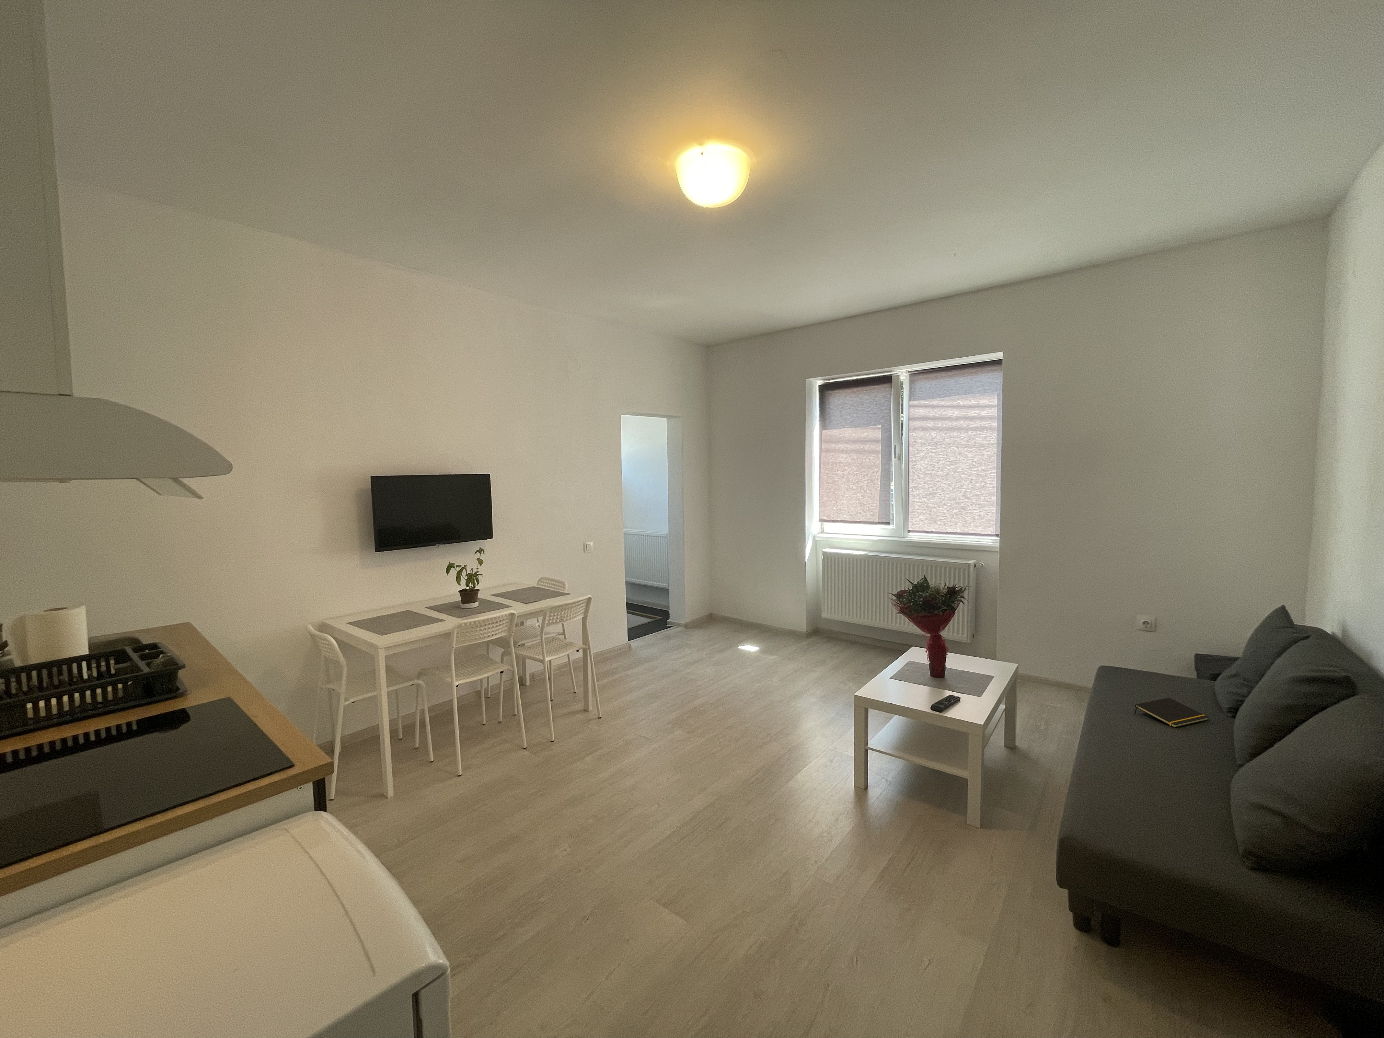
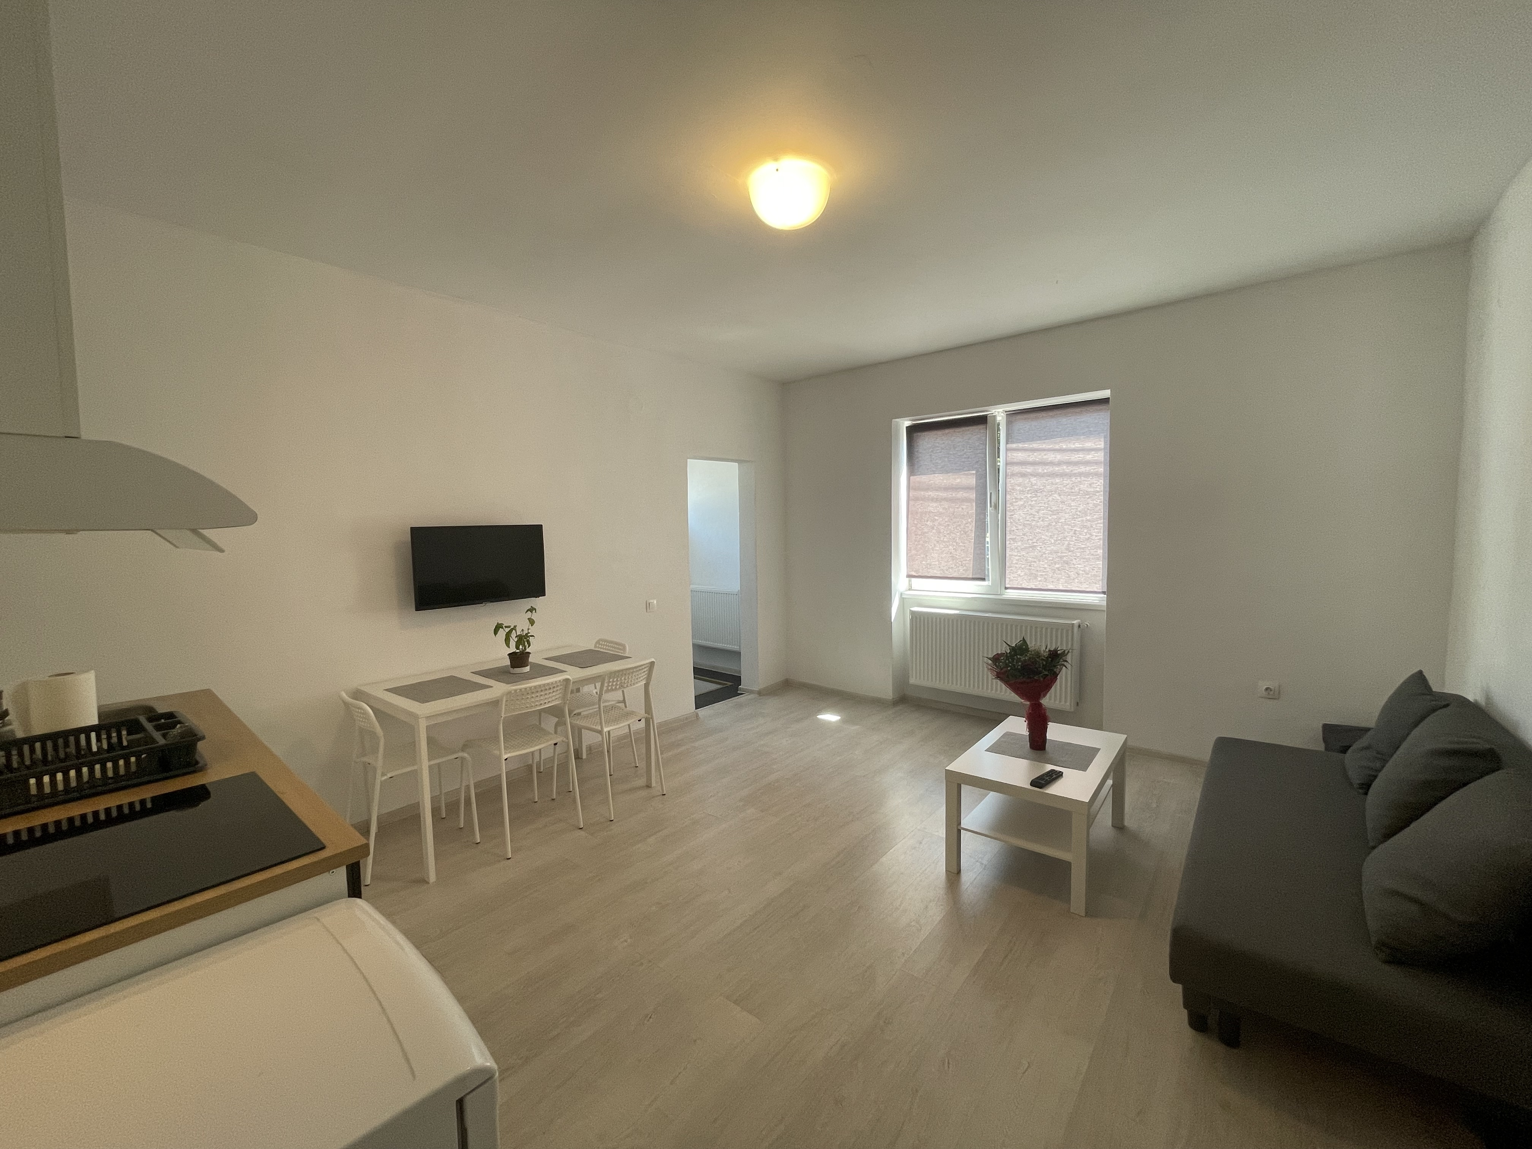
- notepad (1171, 712)
